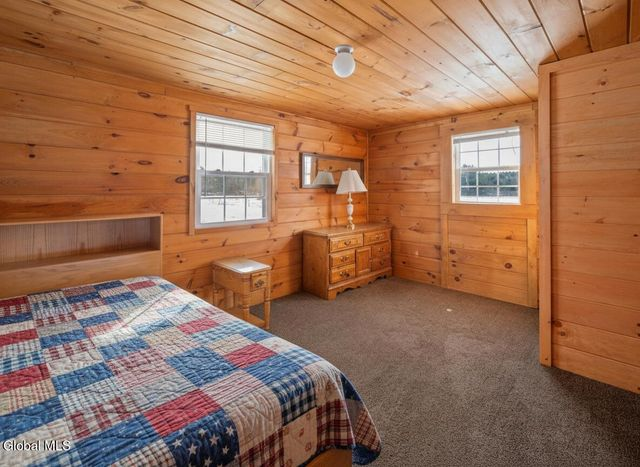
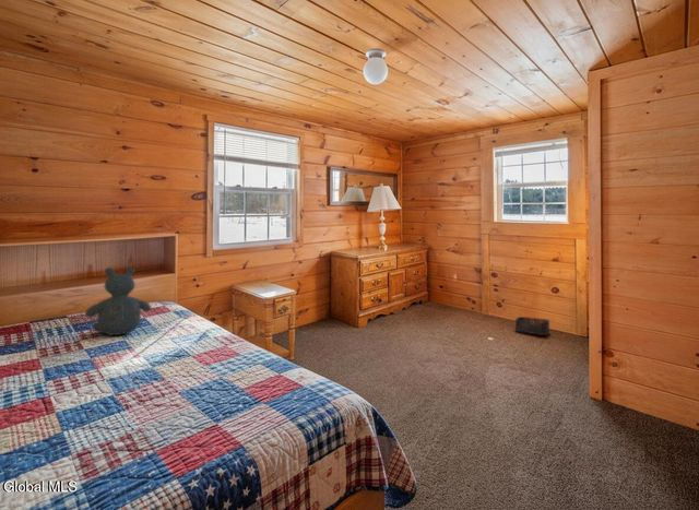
+ teddy bear (117, 299)
+ storage bin (532, 325)
